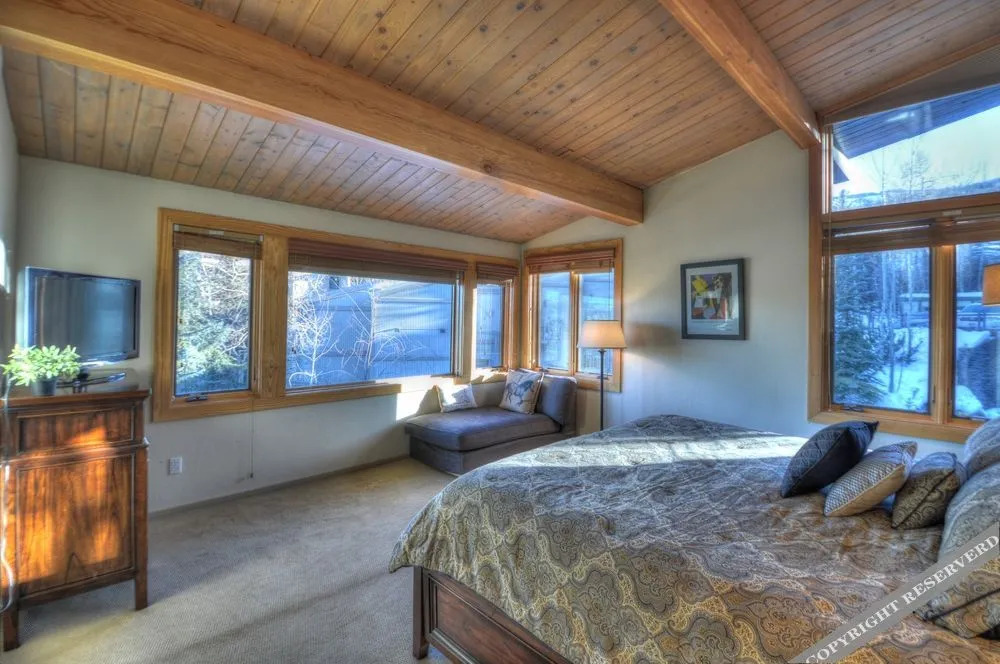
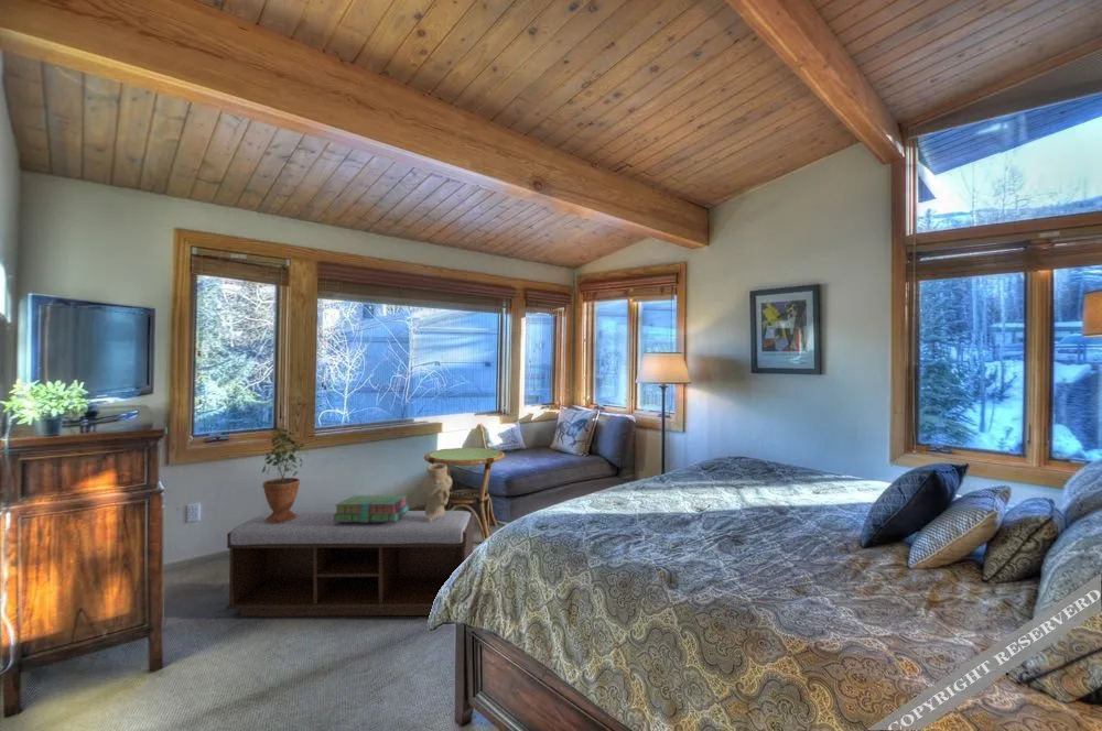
+ bench (358, 559)
+ potted plant (284, 471)
+ stack of books (372, 509)
+ side table (464, 493)
+ decorative vase (437, 491)
